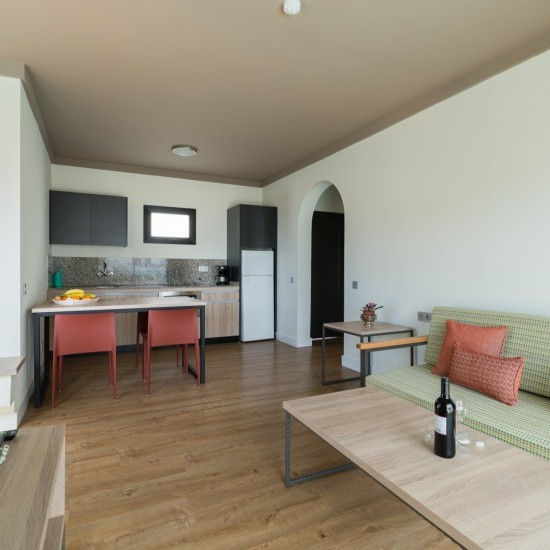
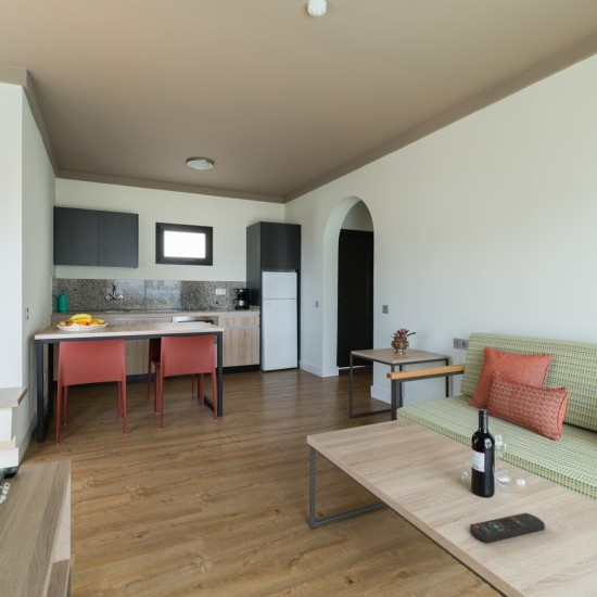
+ remote control (507, 526)
